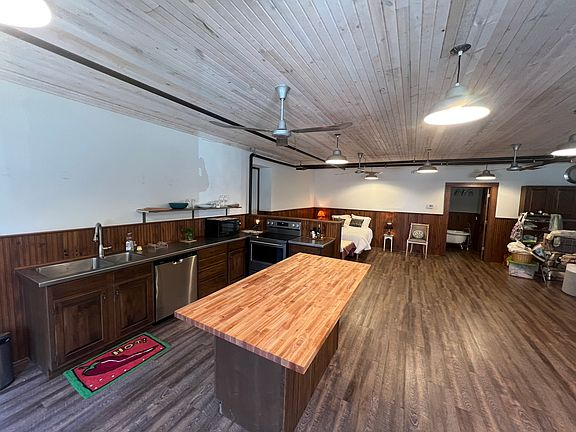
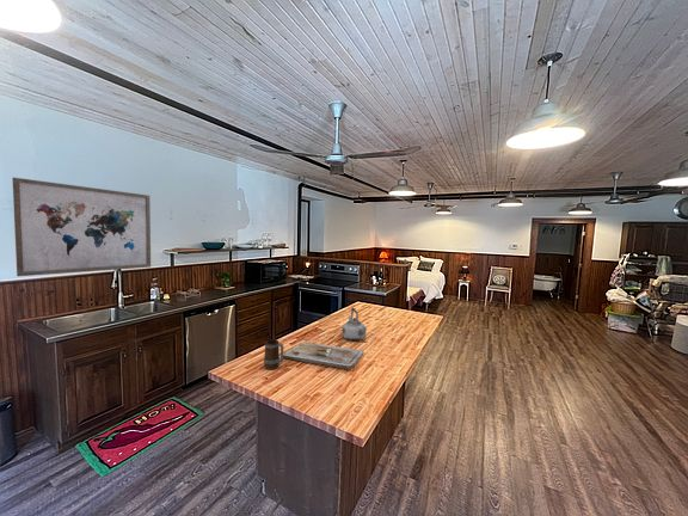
+ wall art (93, 229)
+ kettle (352, 322)
+ cutting board (324, 350)
+ mug (274, 354)
